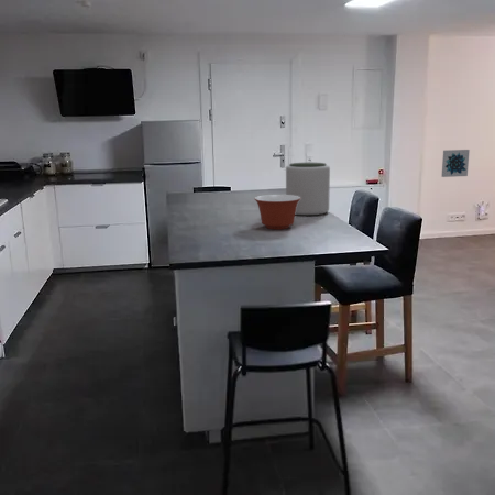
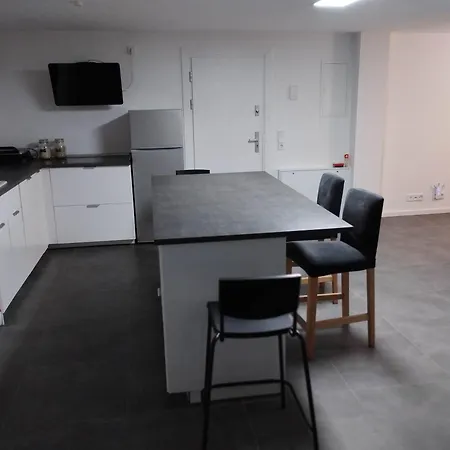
- wall art (454, 163)
- plant pot (307, 188)
- mixing bowl (277, 212)
